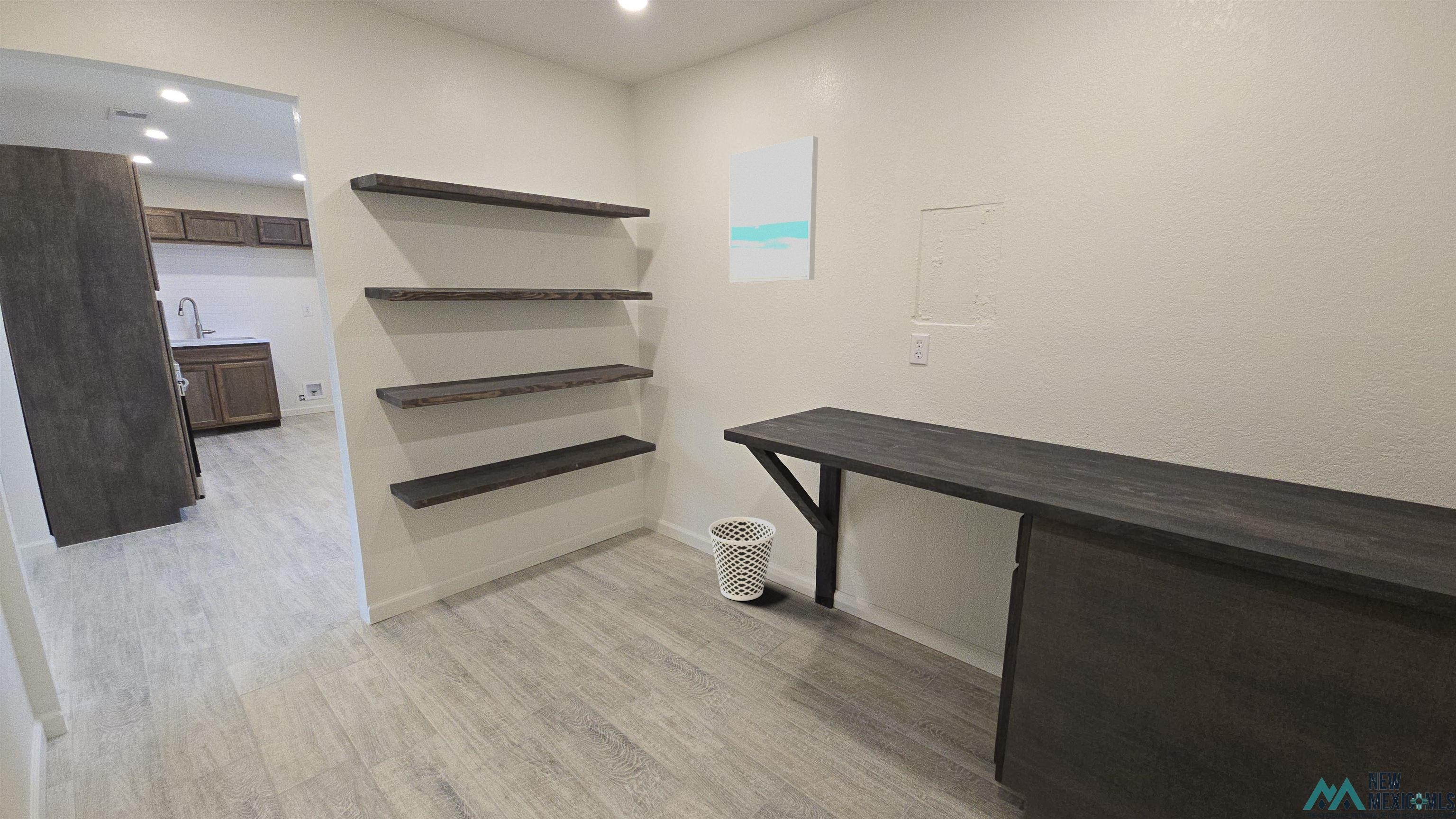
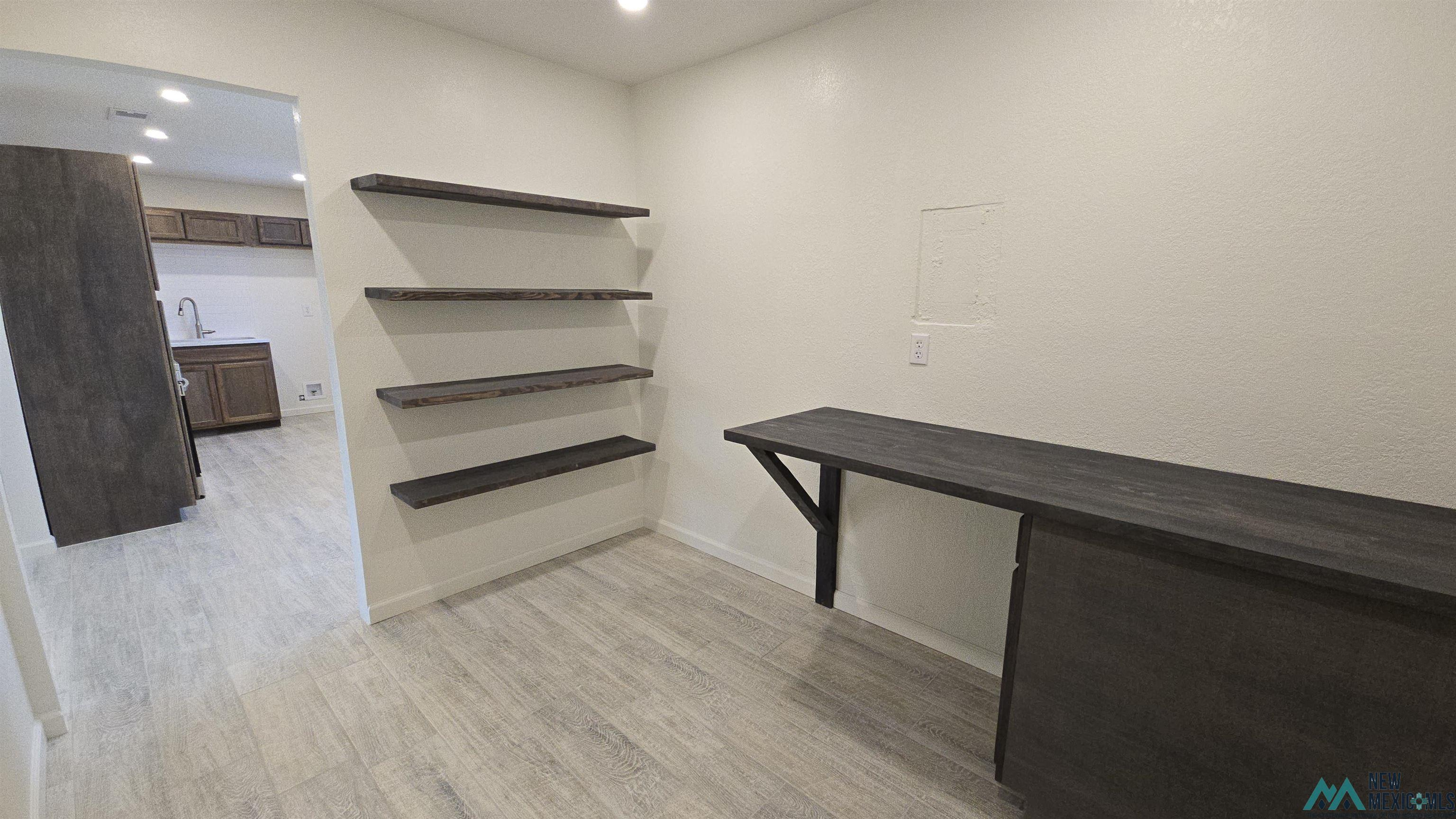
- wall art (770, 215)
- wastebasket (742, 559)
